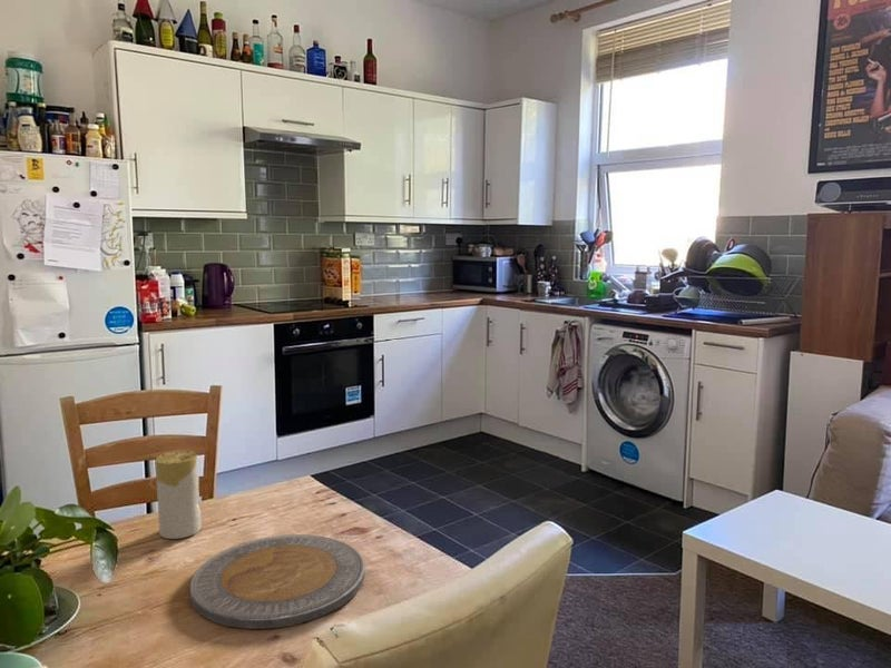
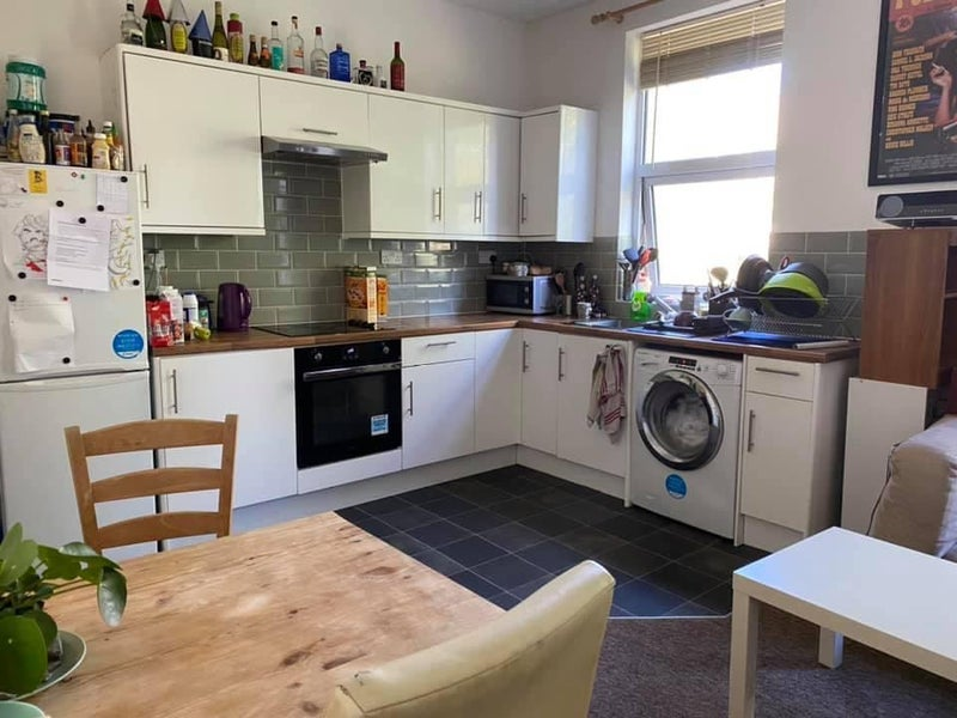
- plate (280, 576)
- candle (178, 493)
